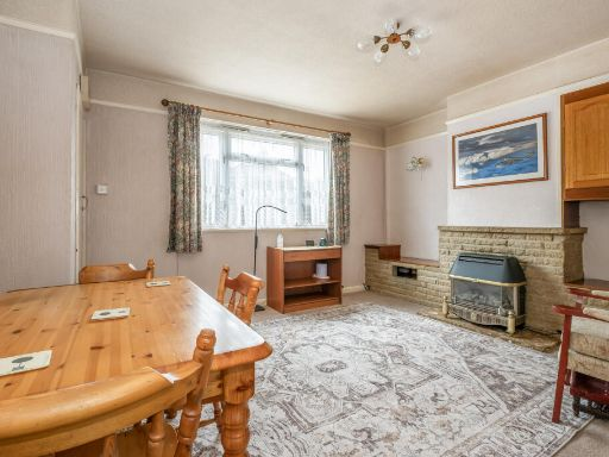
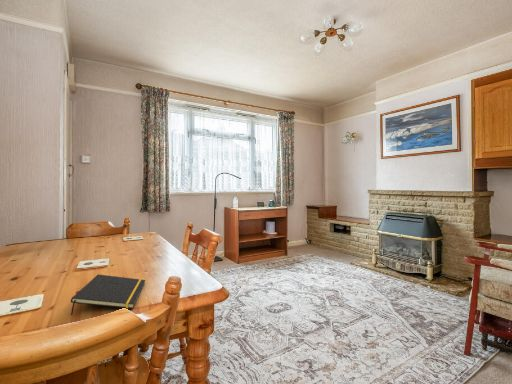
+ notepad (113, 289)
